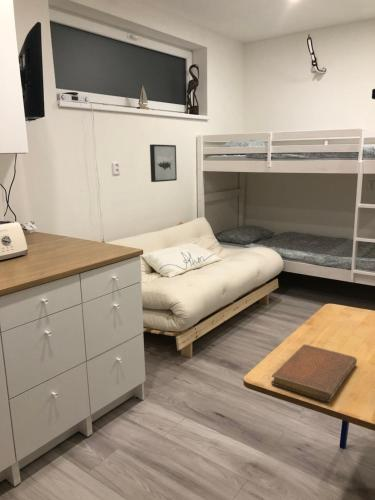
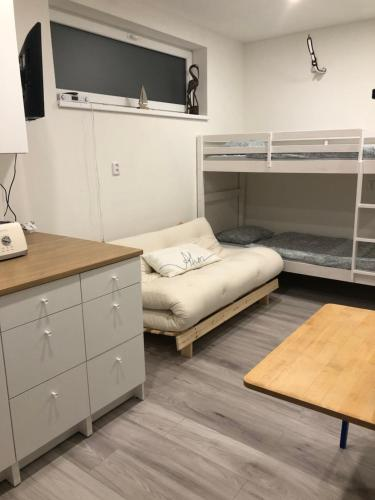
- notebook (315, 369)
- wall art (163, 163)
